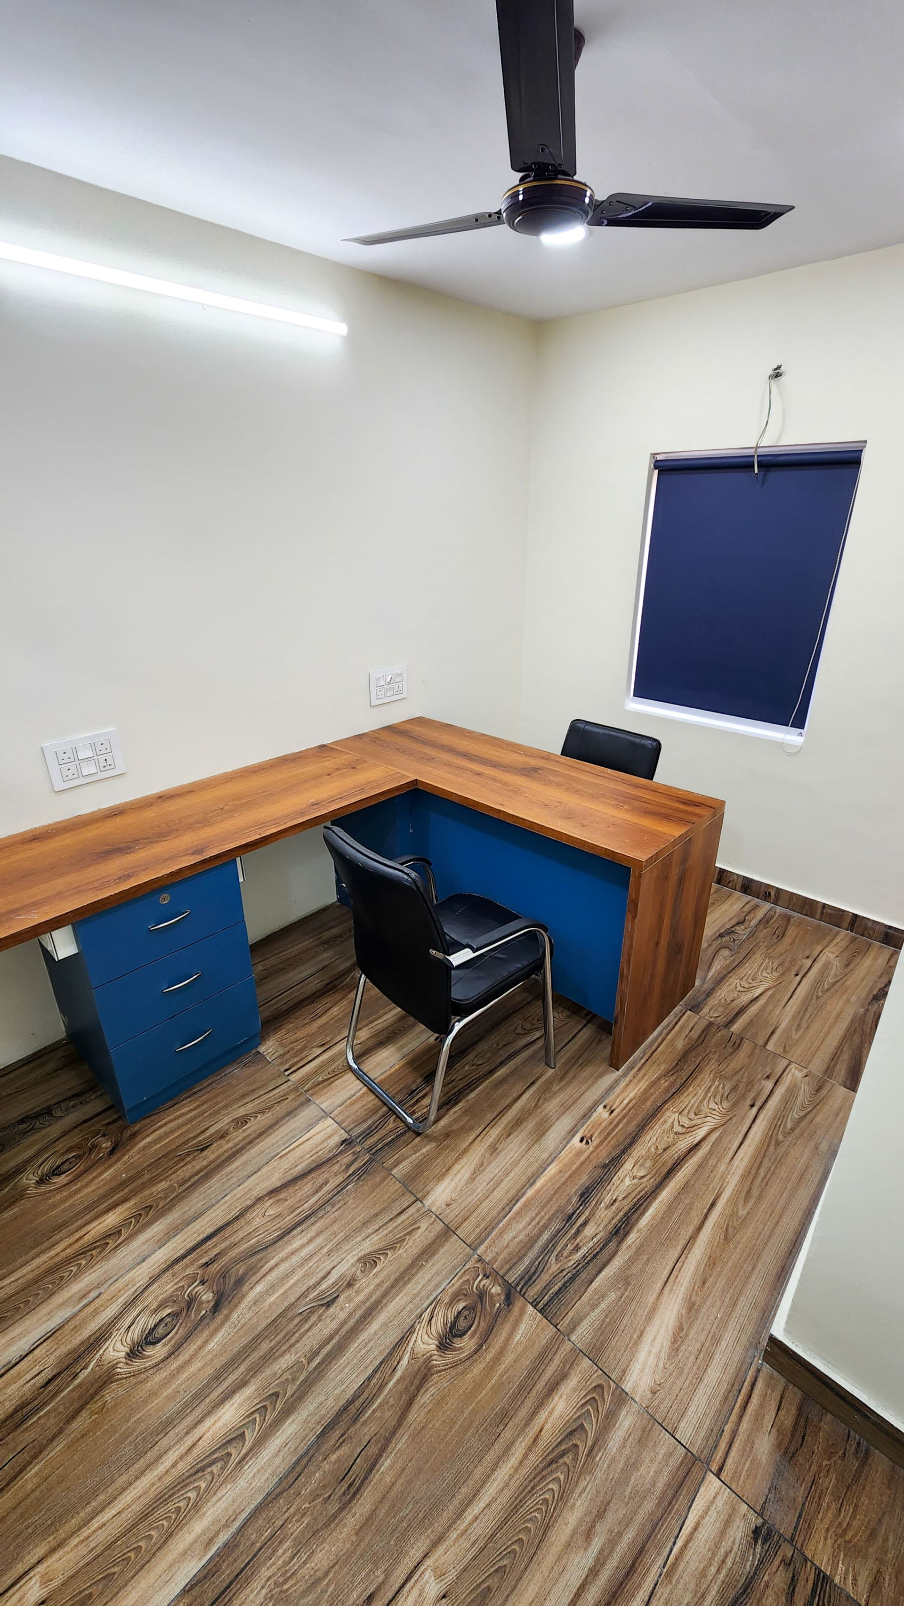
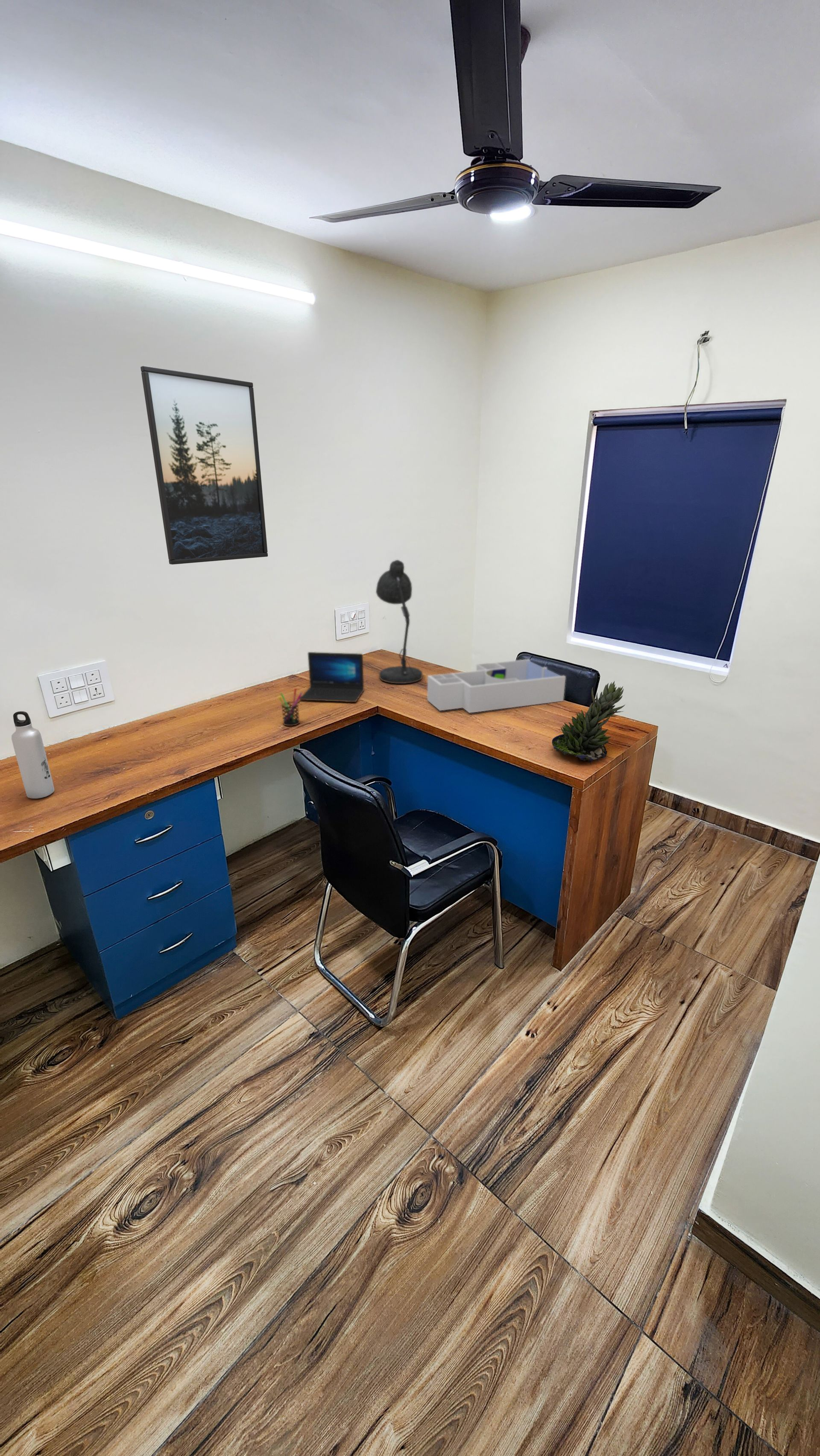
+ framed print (211, 472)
+ laptop (331, 676)
+ succulent plant (591, 718)
+ water bottle (31, 754)
+ desk lamp (405, 620)
+ pen holder (290, 706)
+ desk organizer (490, 685)
